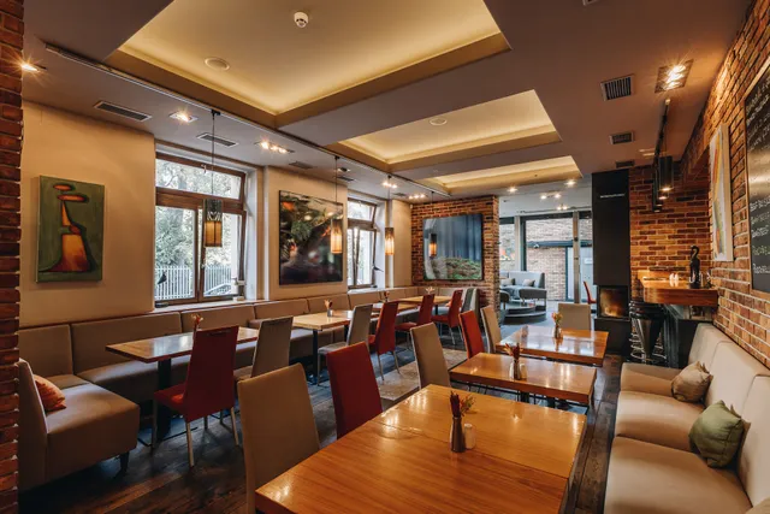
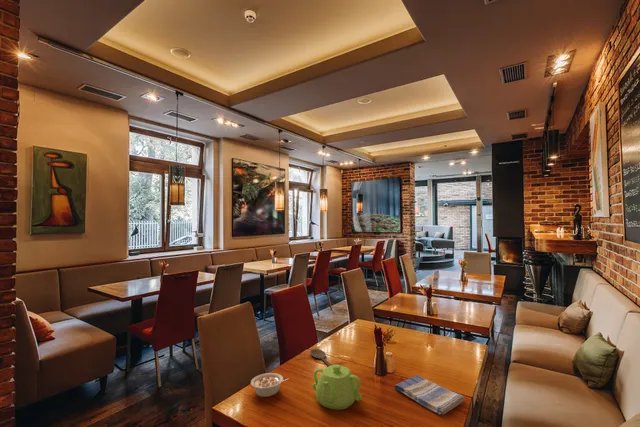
+ dish towel (428, 392)
+ teapot (334, 385)
+ legume (268, 384)
+ wooden spoon (325, 360)
